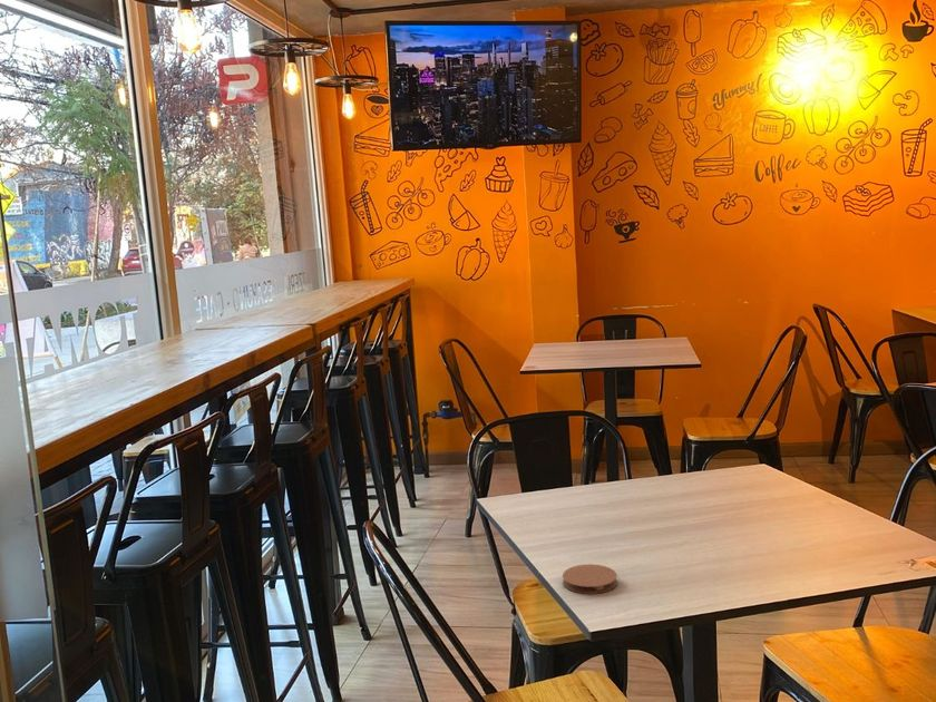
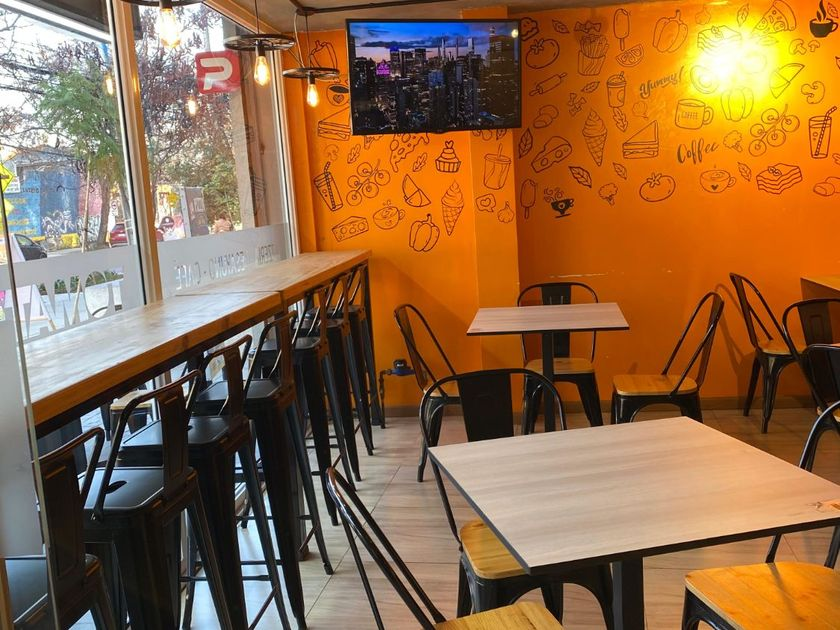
- coaster (589, 578)
